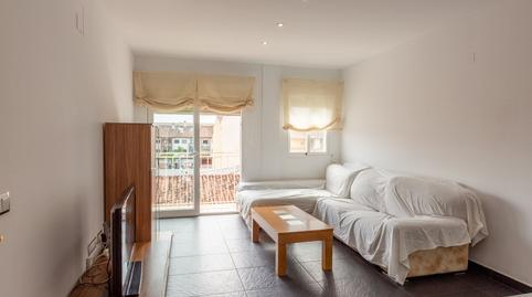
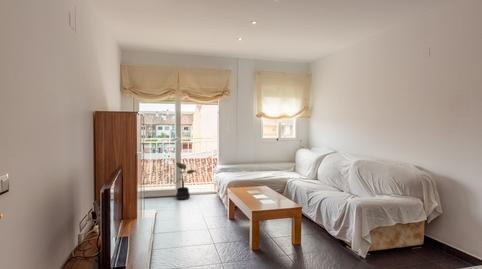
+ potted plant (184, 180)
